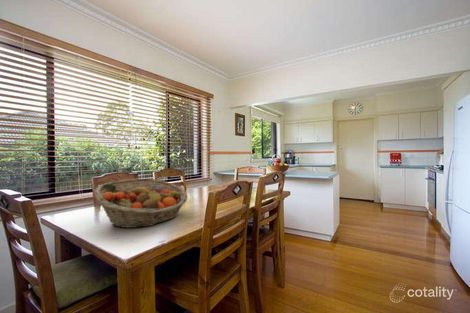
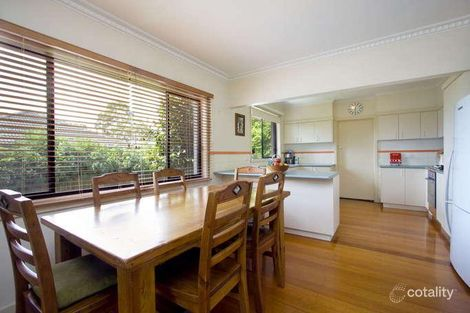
- fruit basket (145, 199)
